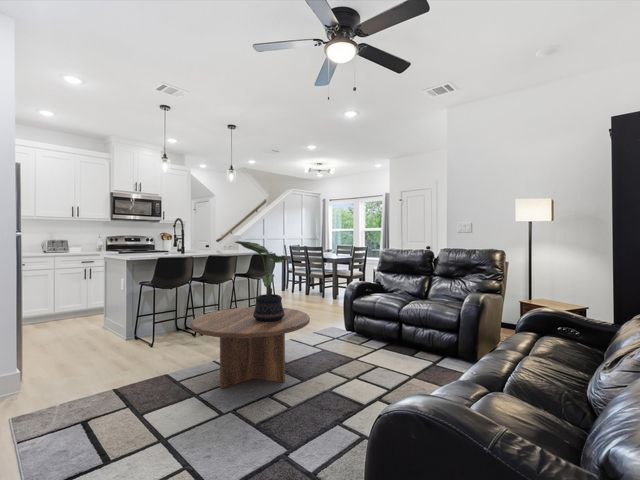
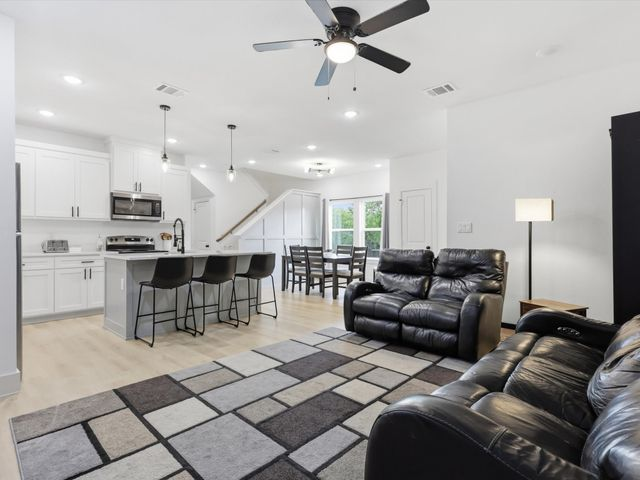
- coffee table (252, 347)
- potted plant (270, 278)
